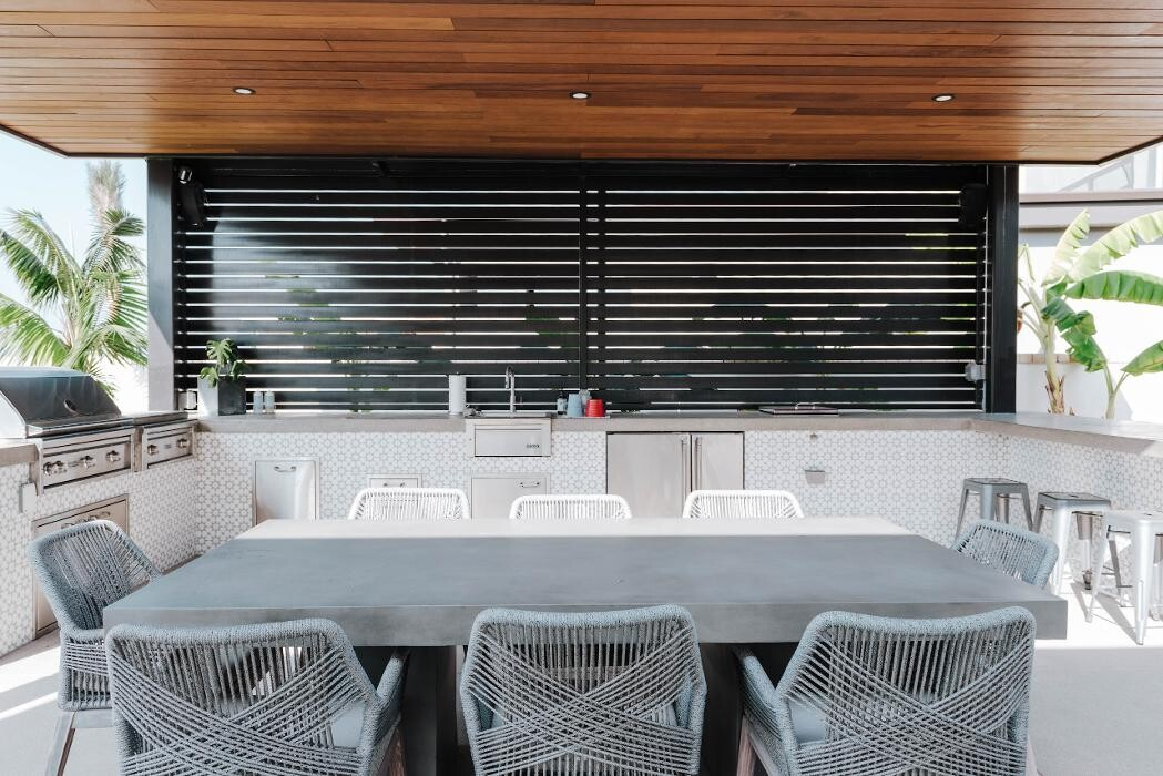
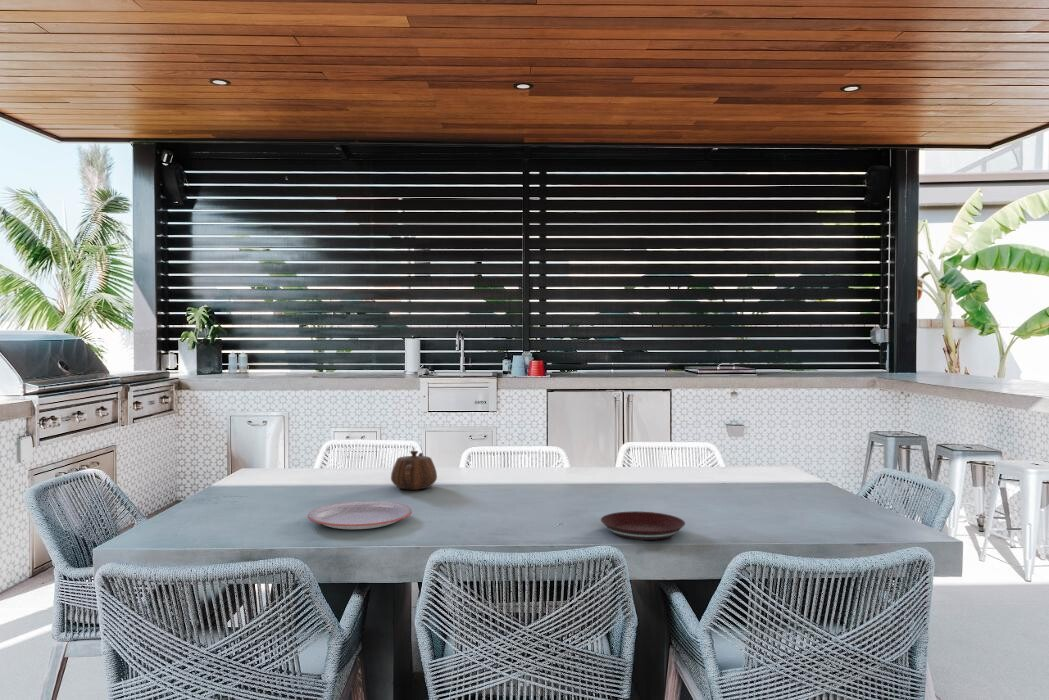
+ plate (360, 516)
+ teapot (414, 468)
+ plate (642, 526)
